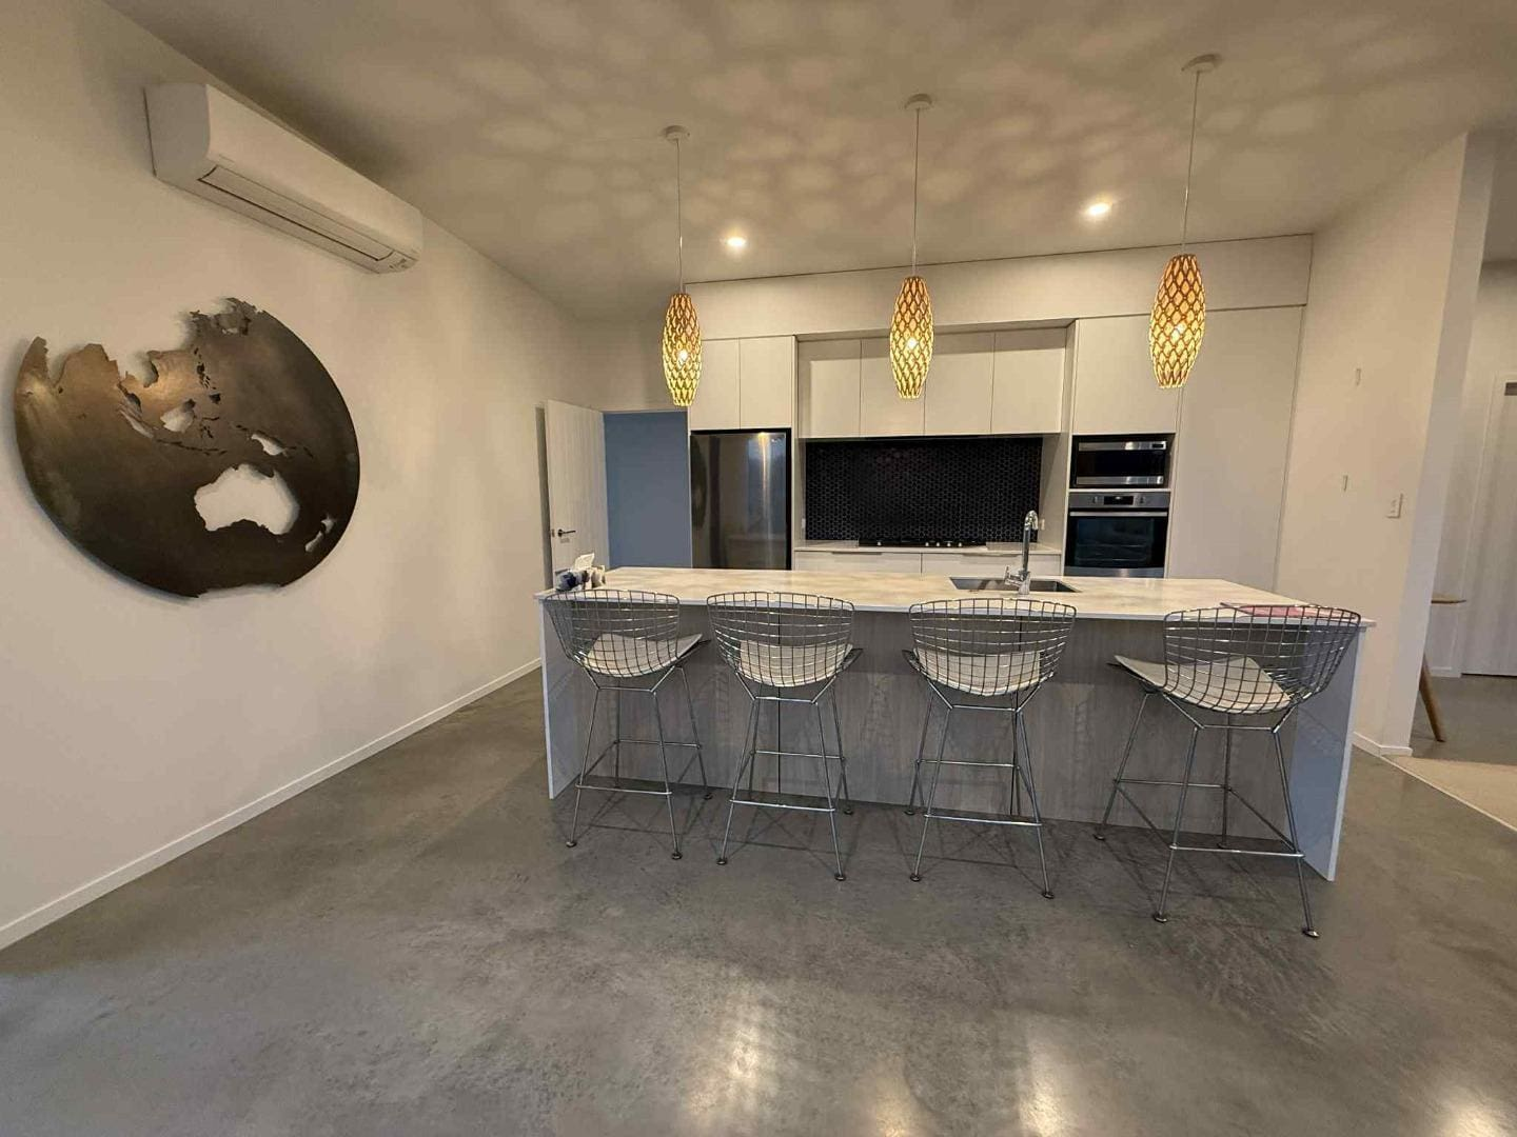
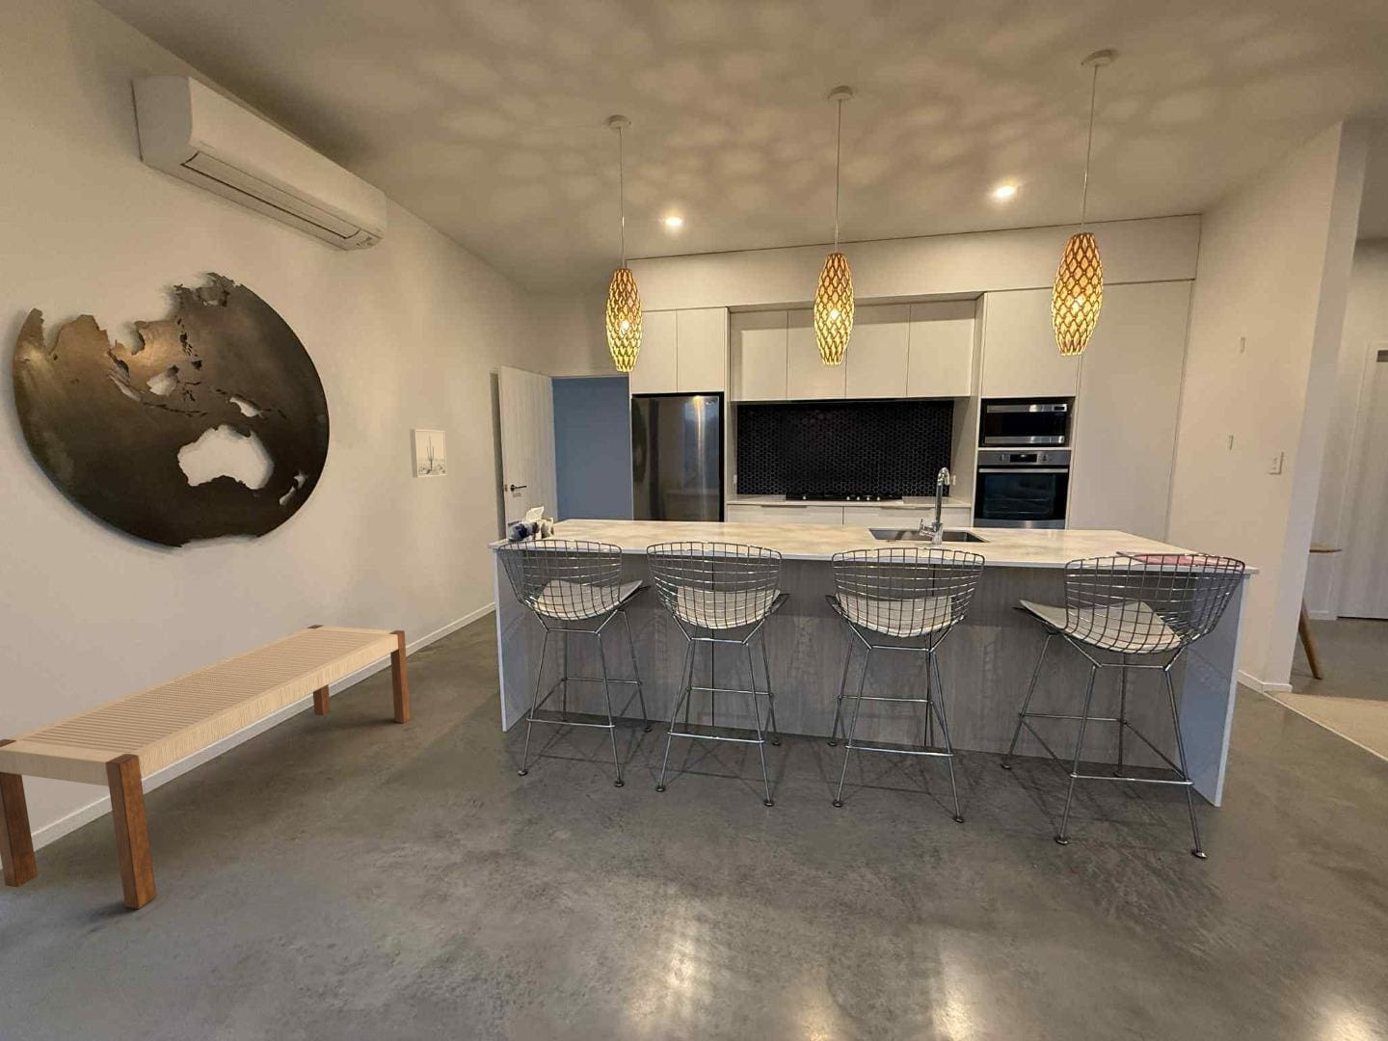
+ wall art (428, 453)
+ bench (248, 724)
